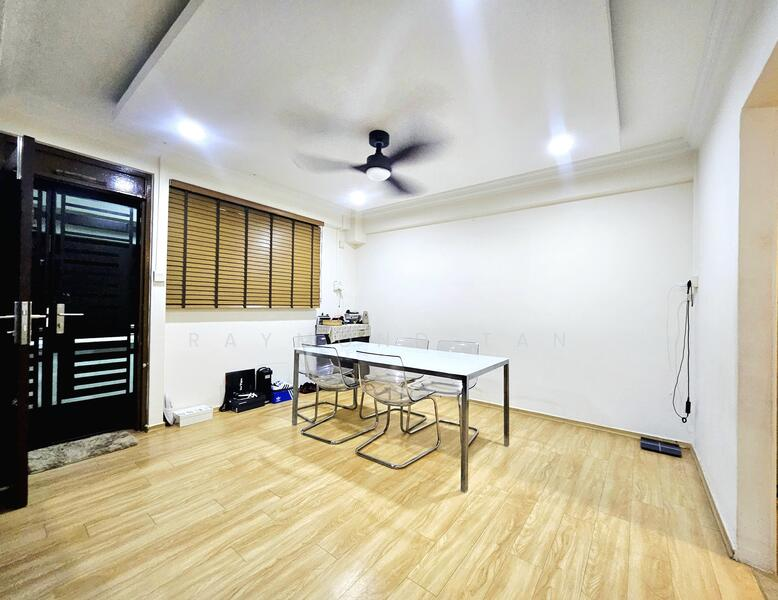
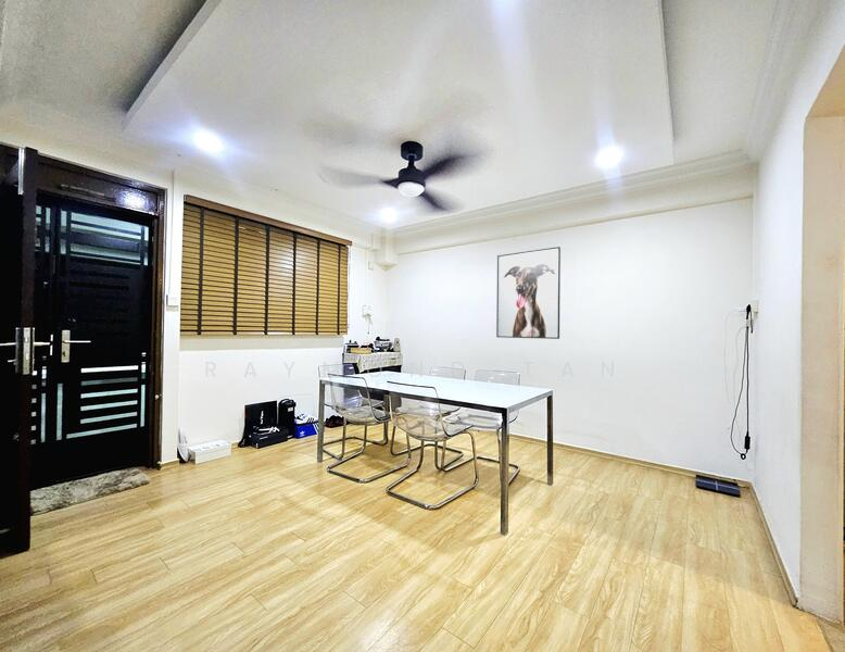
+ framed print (526, 294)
